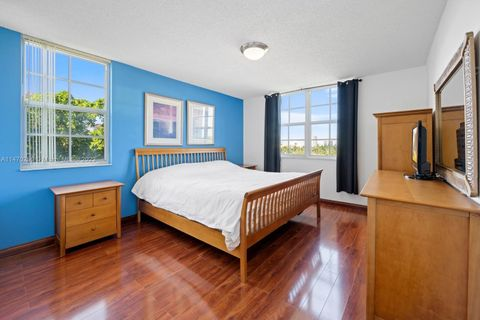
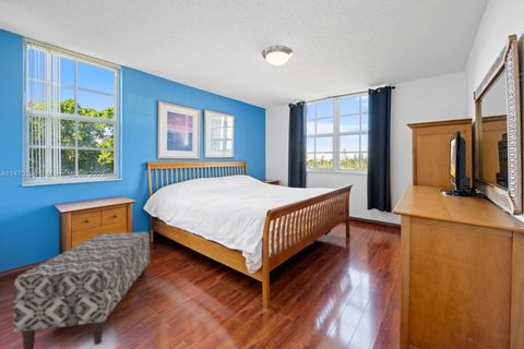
+ bench (100, 276)
